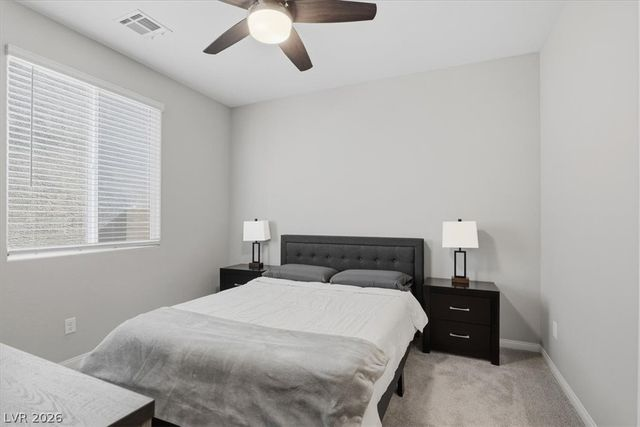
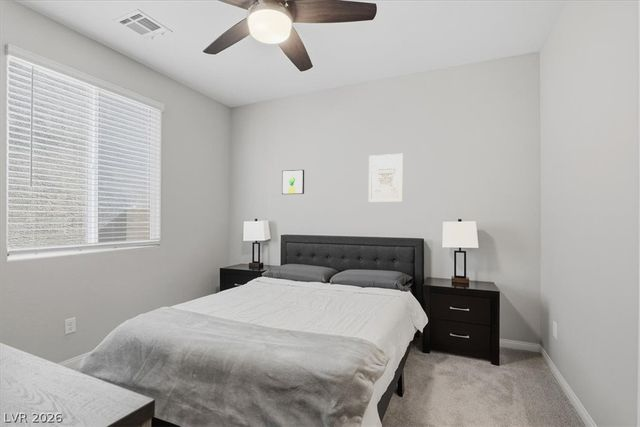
+ wall art (385, 178)
+ wall art (292, 182)
